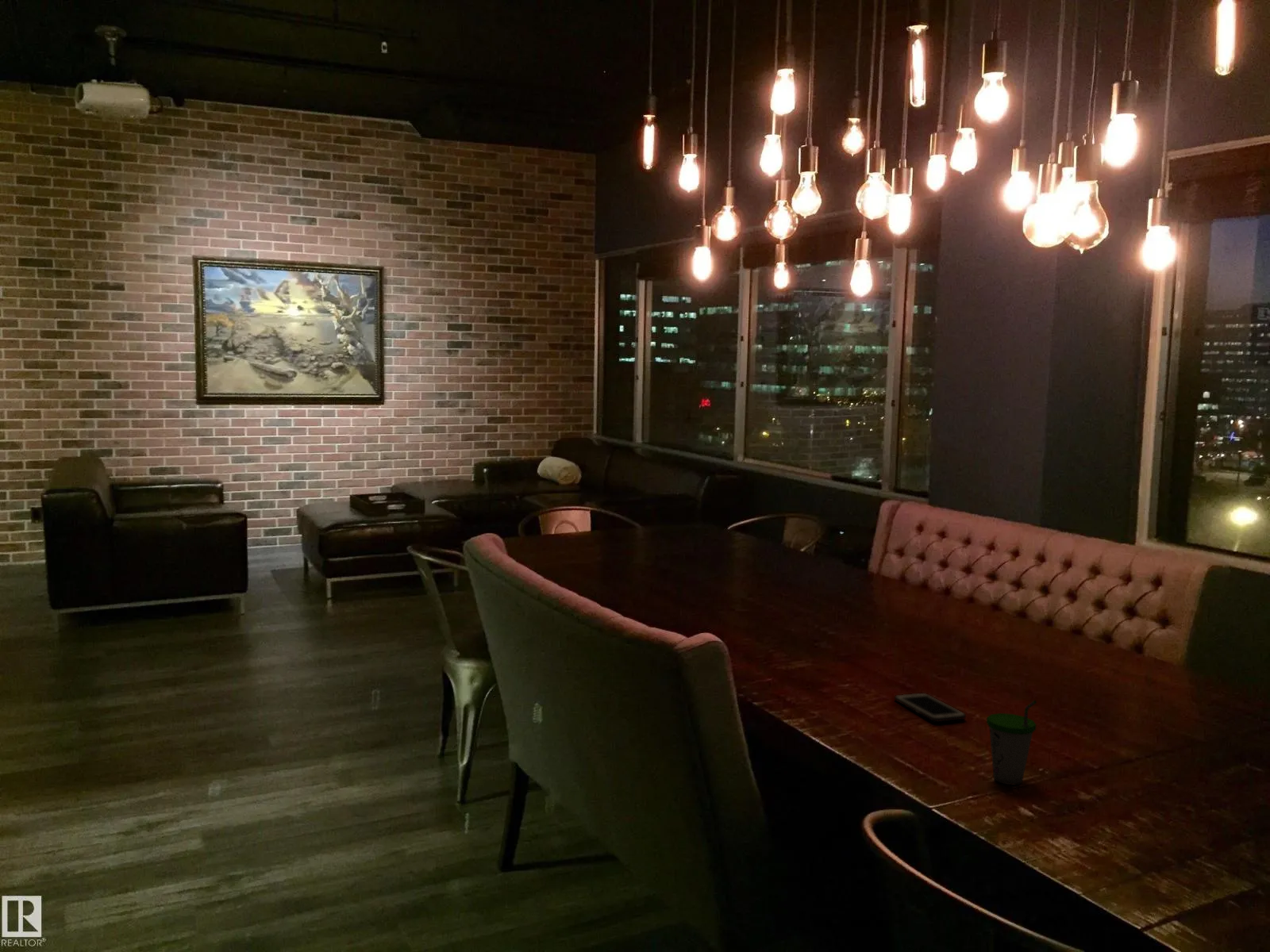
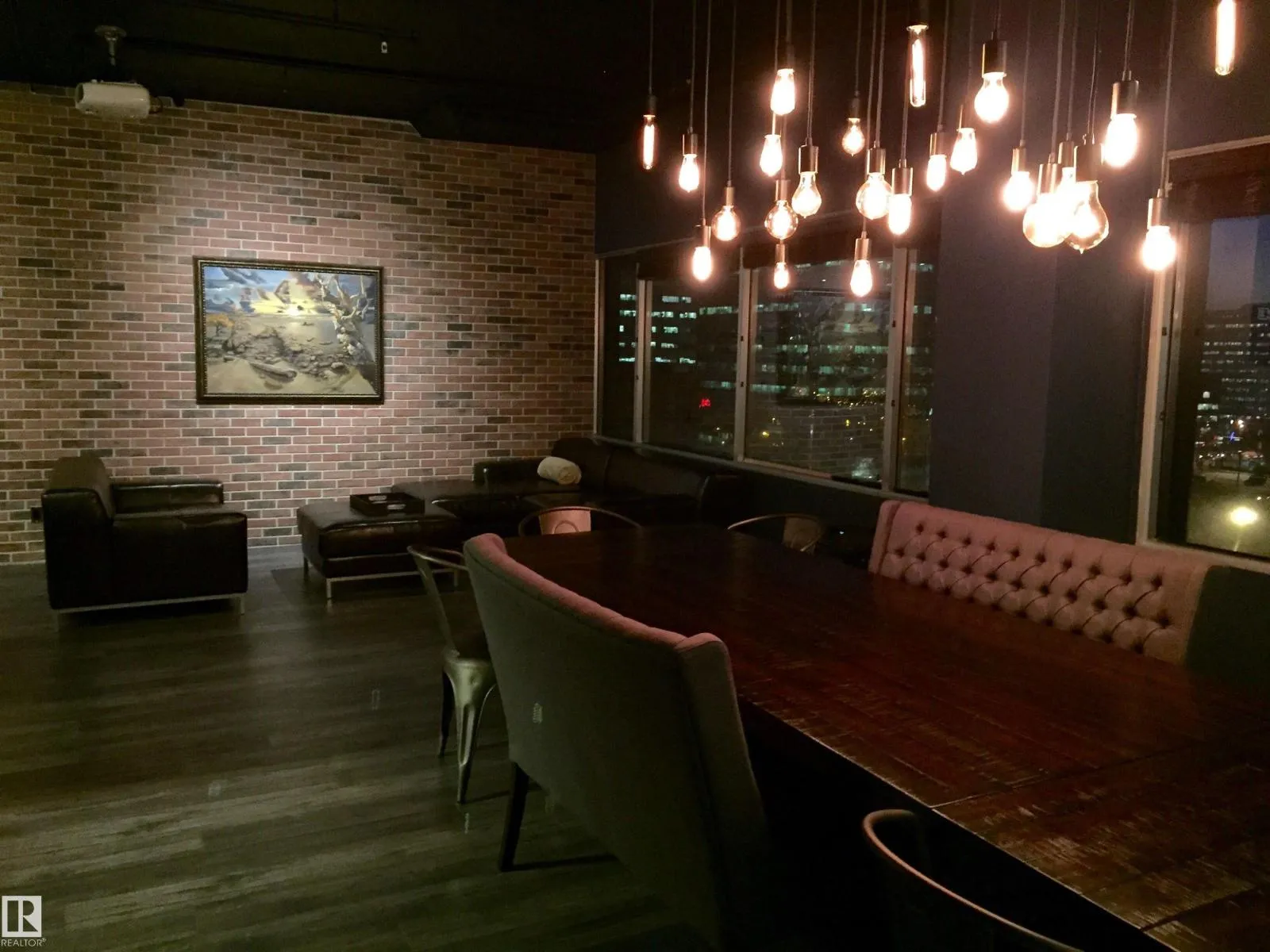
- cell phone (929, 707)
- cup (1010, 736)
